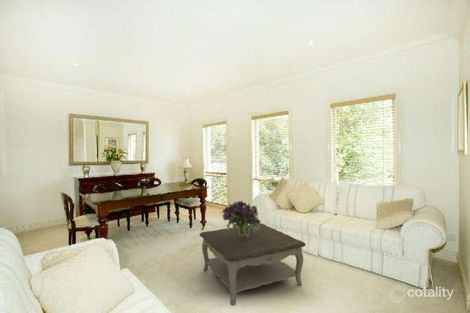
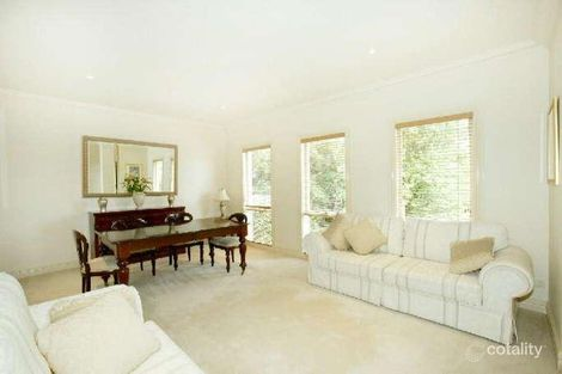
- bouquet (241, 218)
- coffee table (249, 256)
